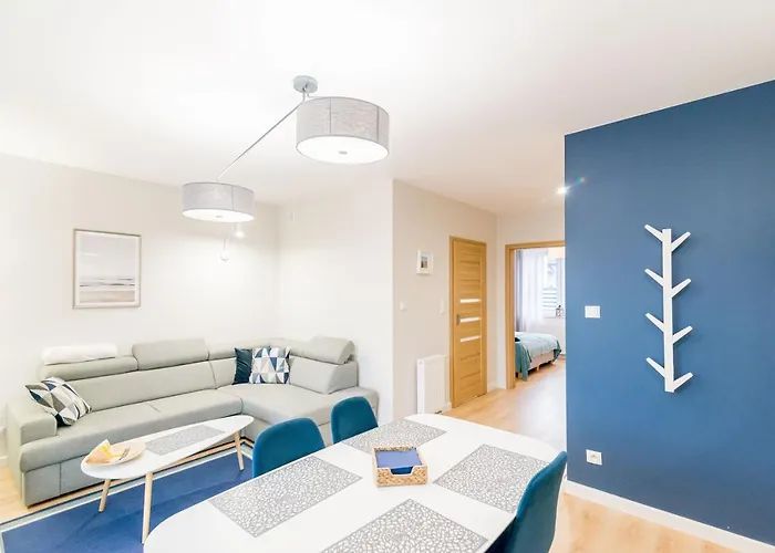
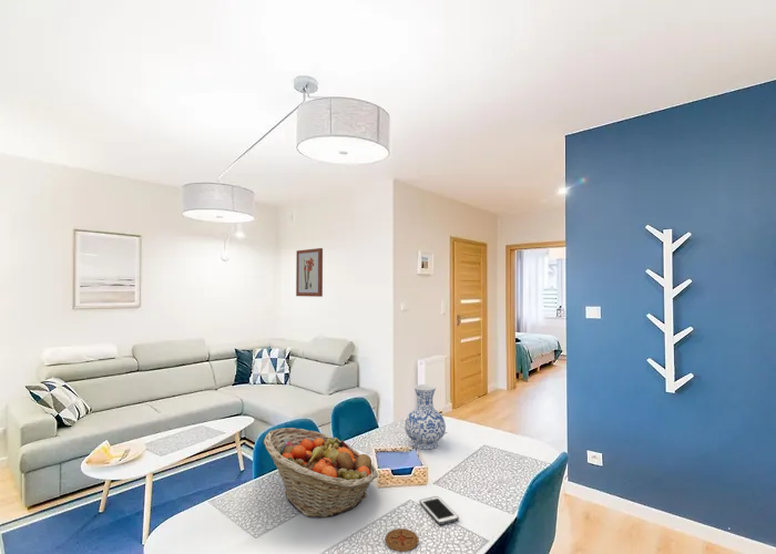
+ coaster (401, 540)
+ wall art (308, 273)
+ fruit basket (319, 463)
+ cell phone (438, 510)
+ vase (425, 416)
